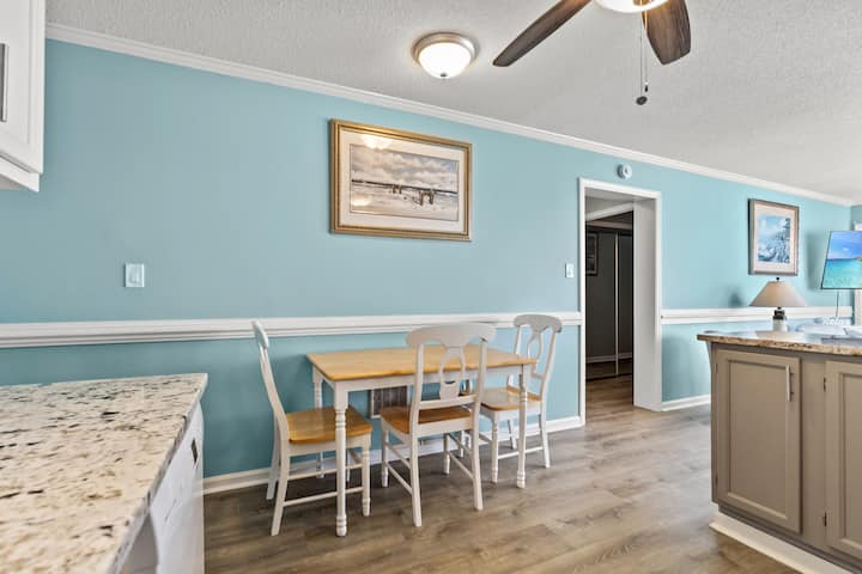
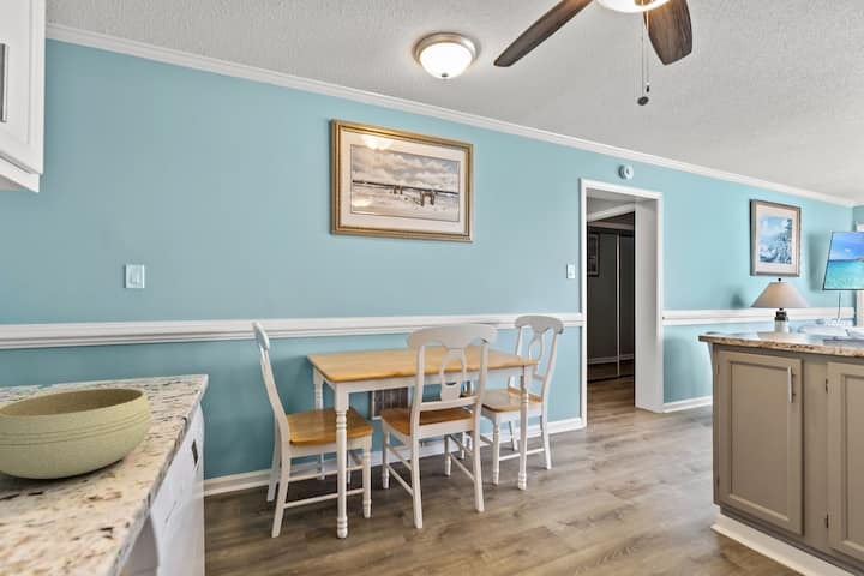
+ bowl (74, 432)
